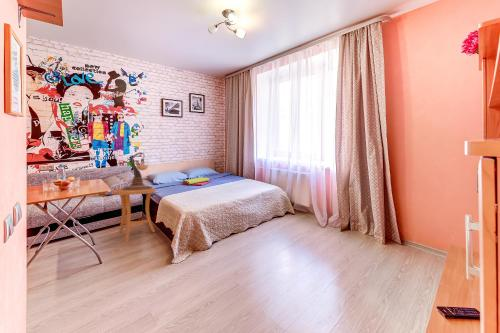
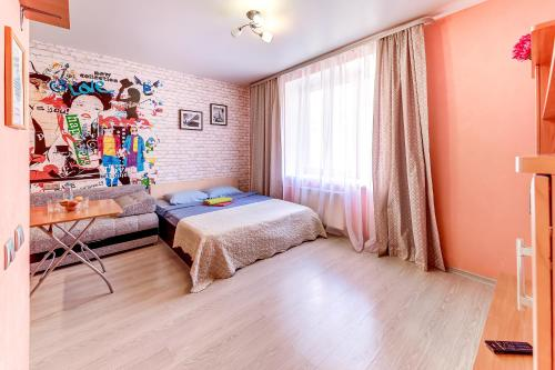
- side table (130, 212)
- candle holder (137, 170)
